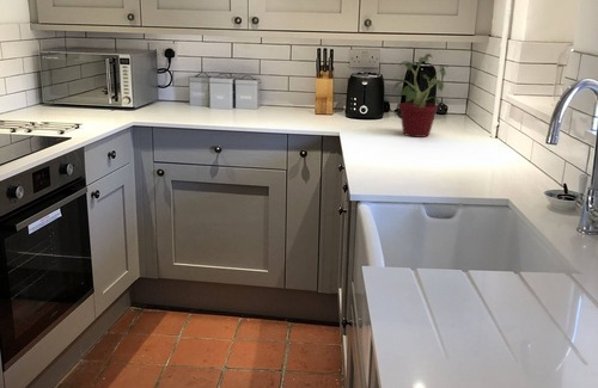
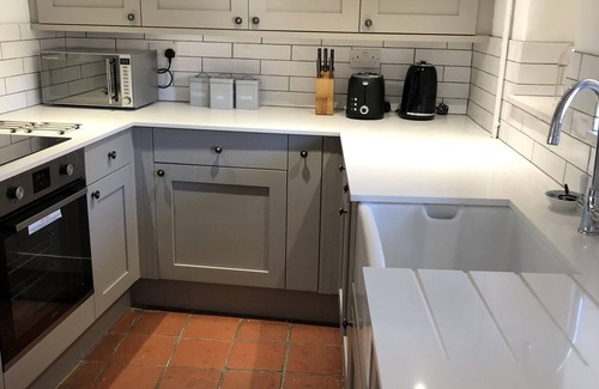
- potted plant (425, 97)
